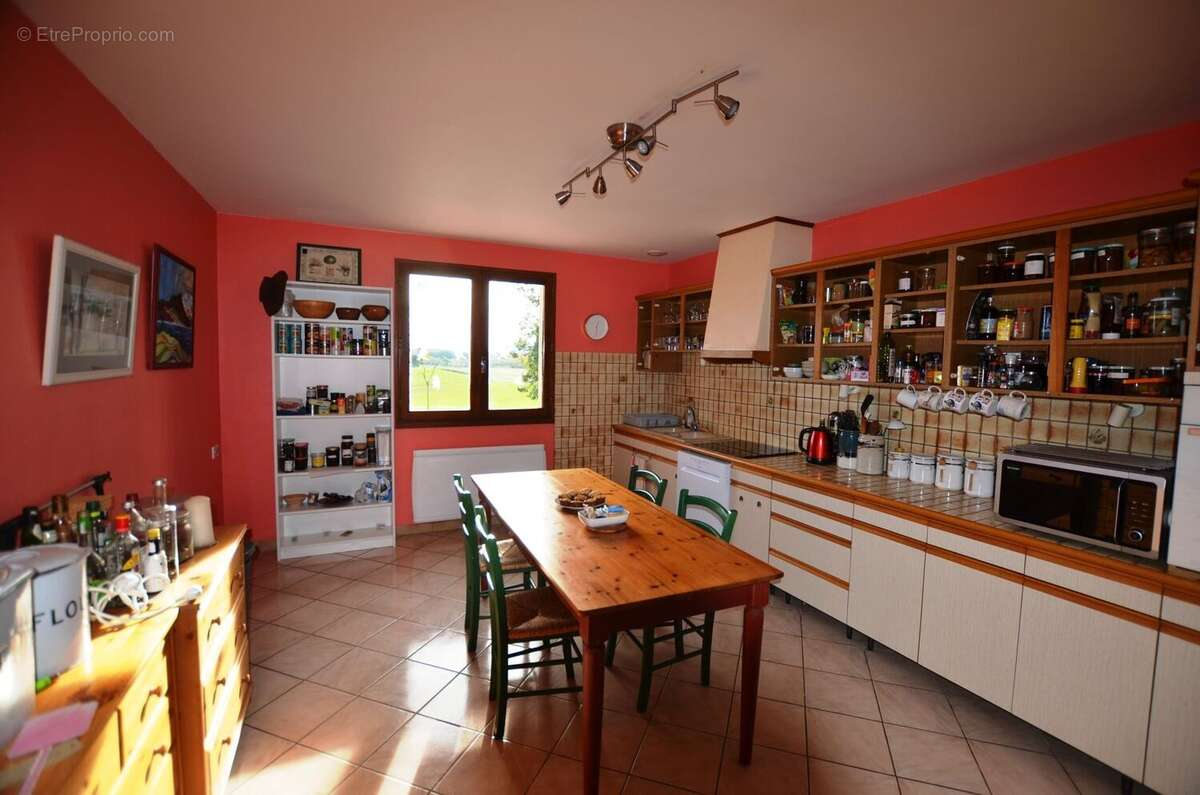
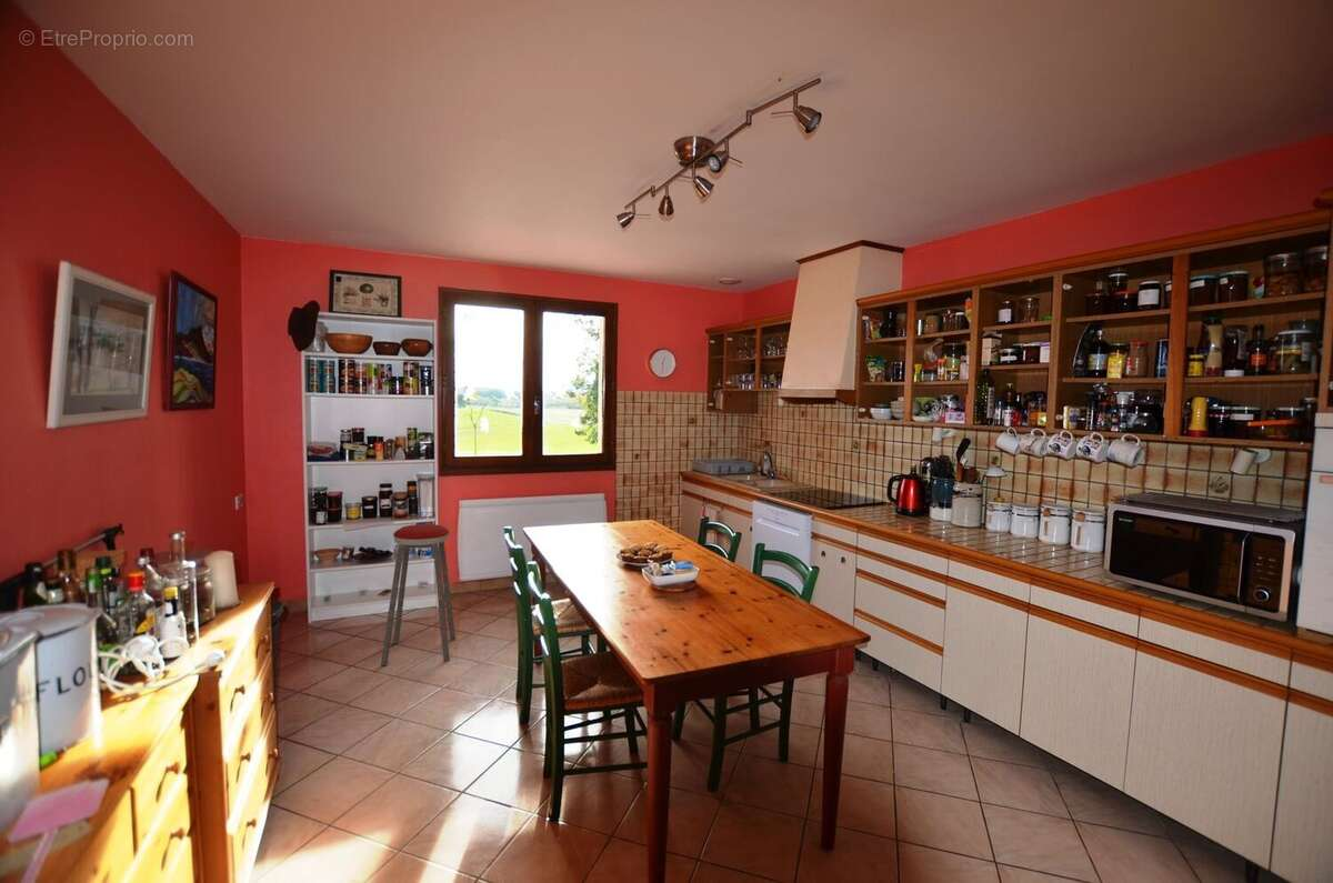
+ music stool (437, 589)
